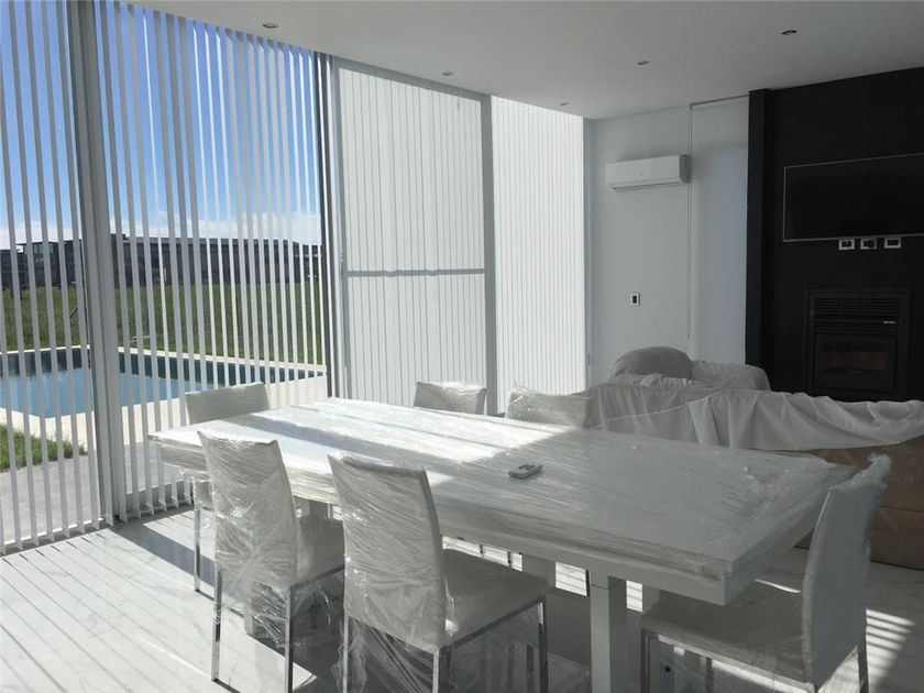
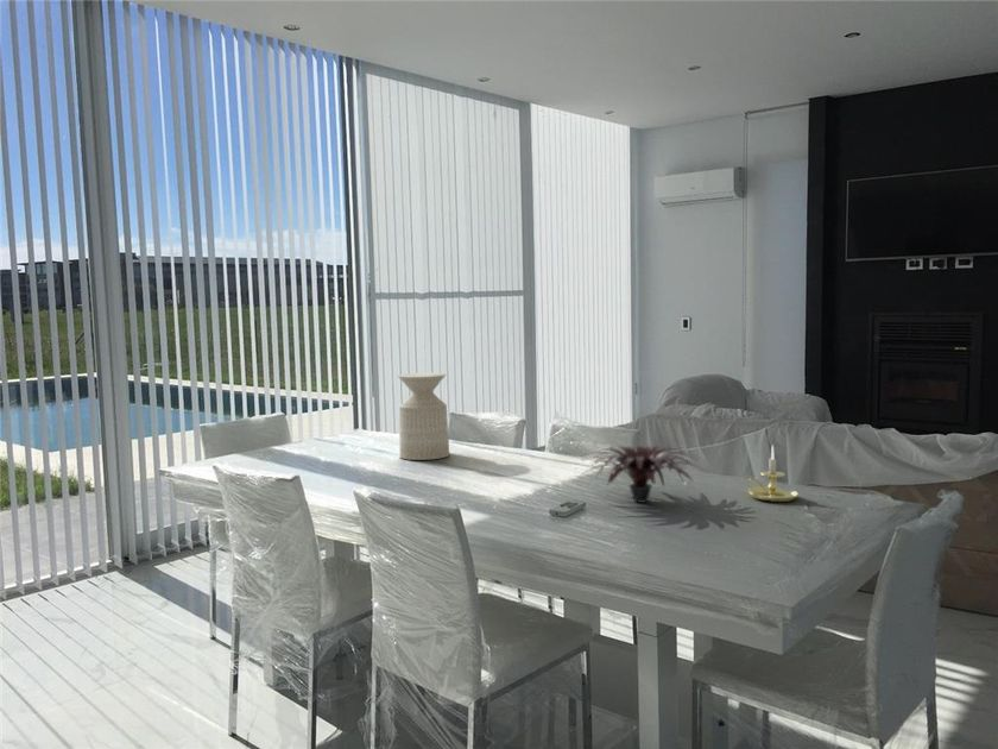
+ plant (640, 476)
+ side table (423, 415)
+ candle holder (769, 470)
